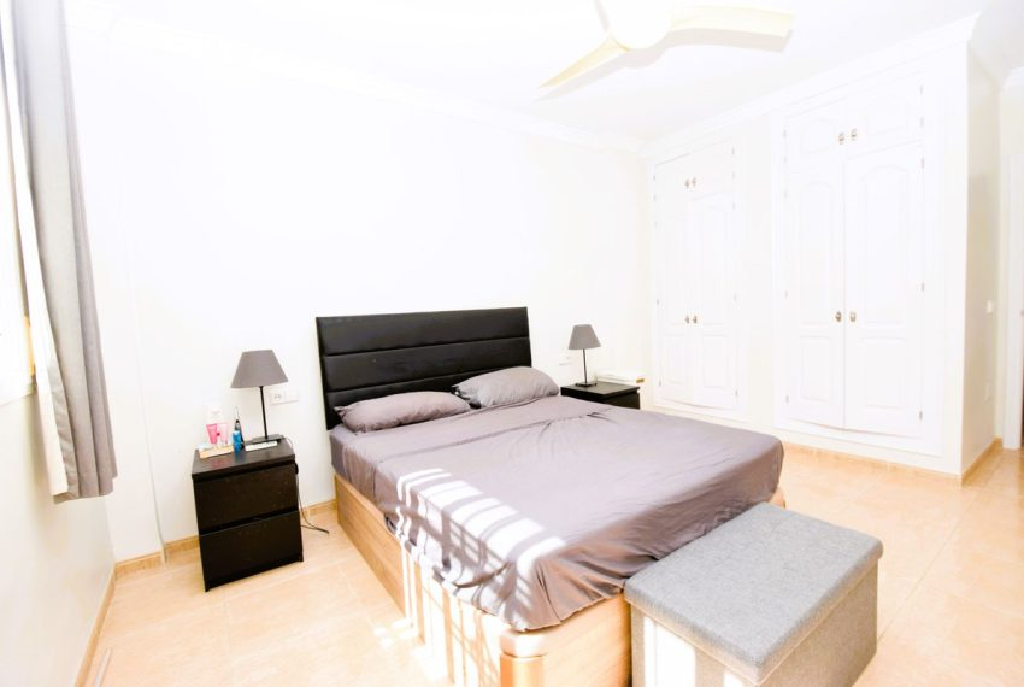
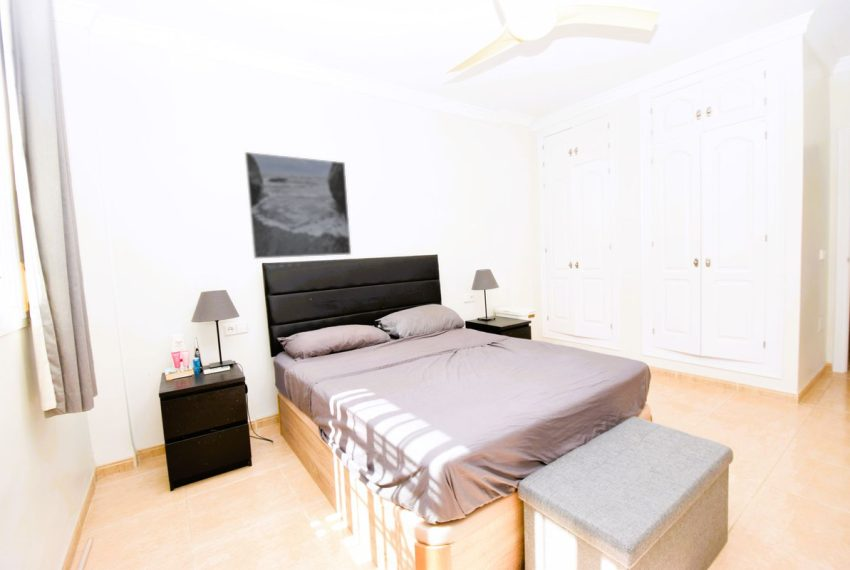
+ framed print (301, 207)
